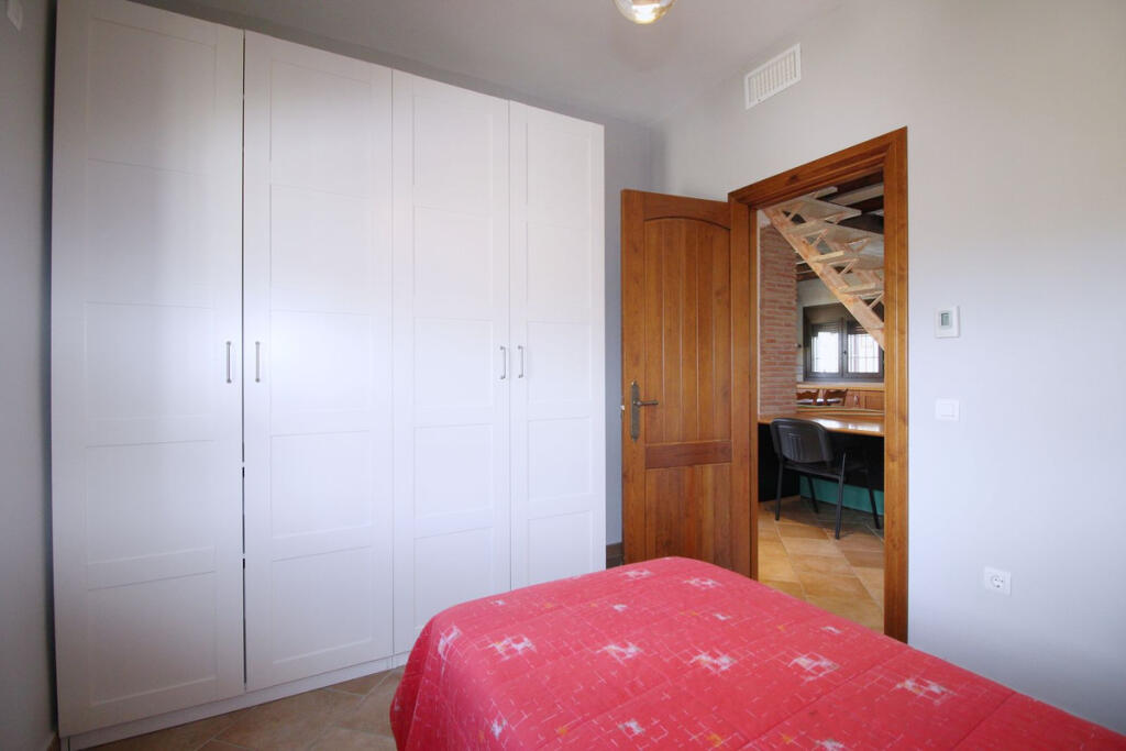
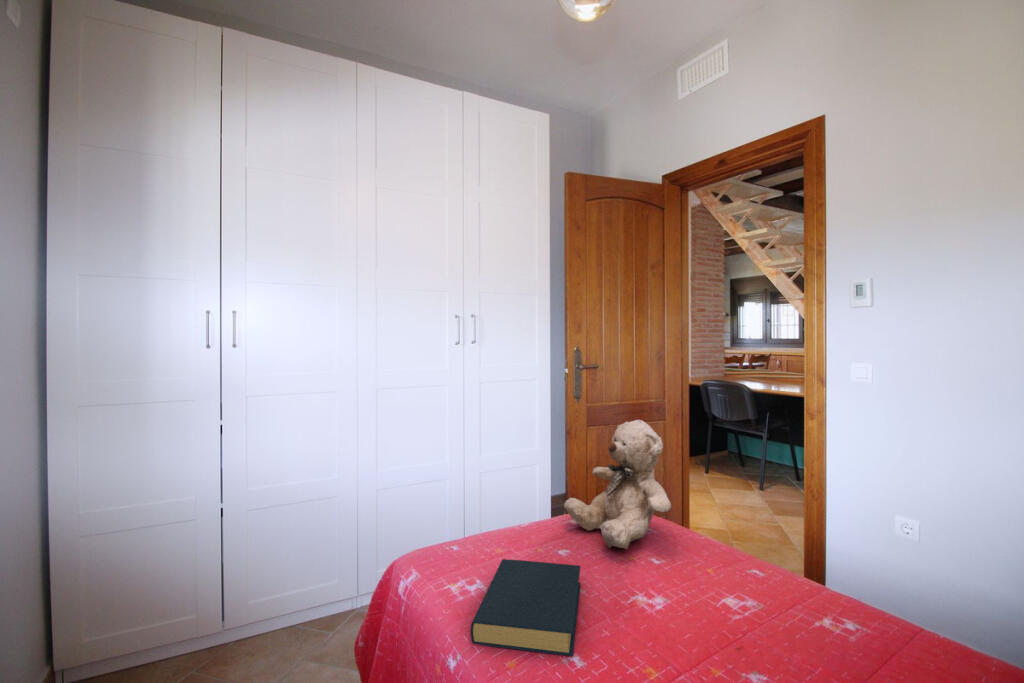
+ teddy bear (615, 478)
+ hardback book (531, 600)
